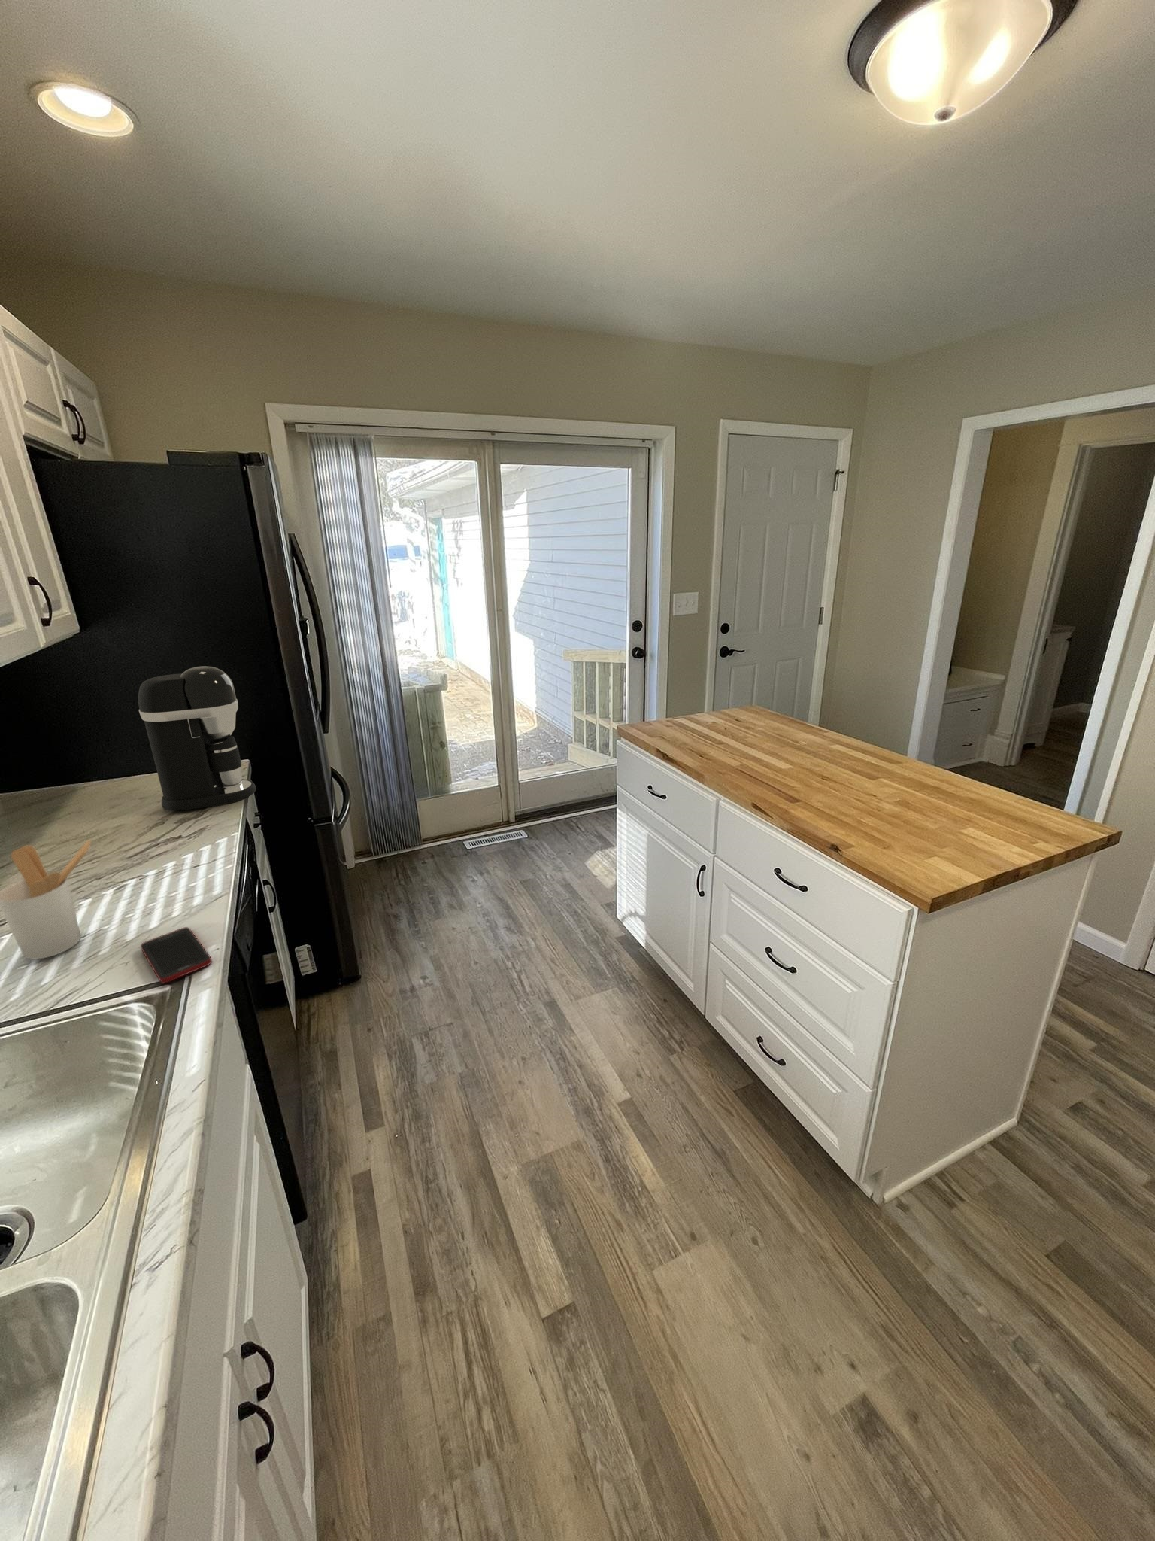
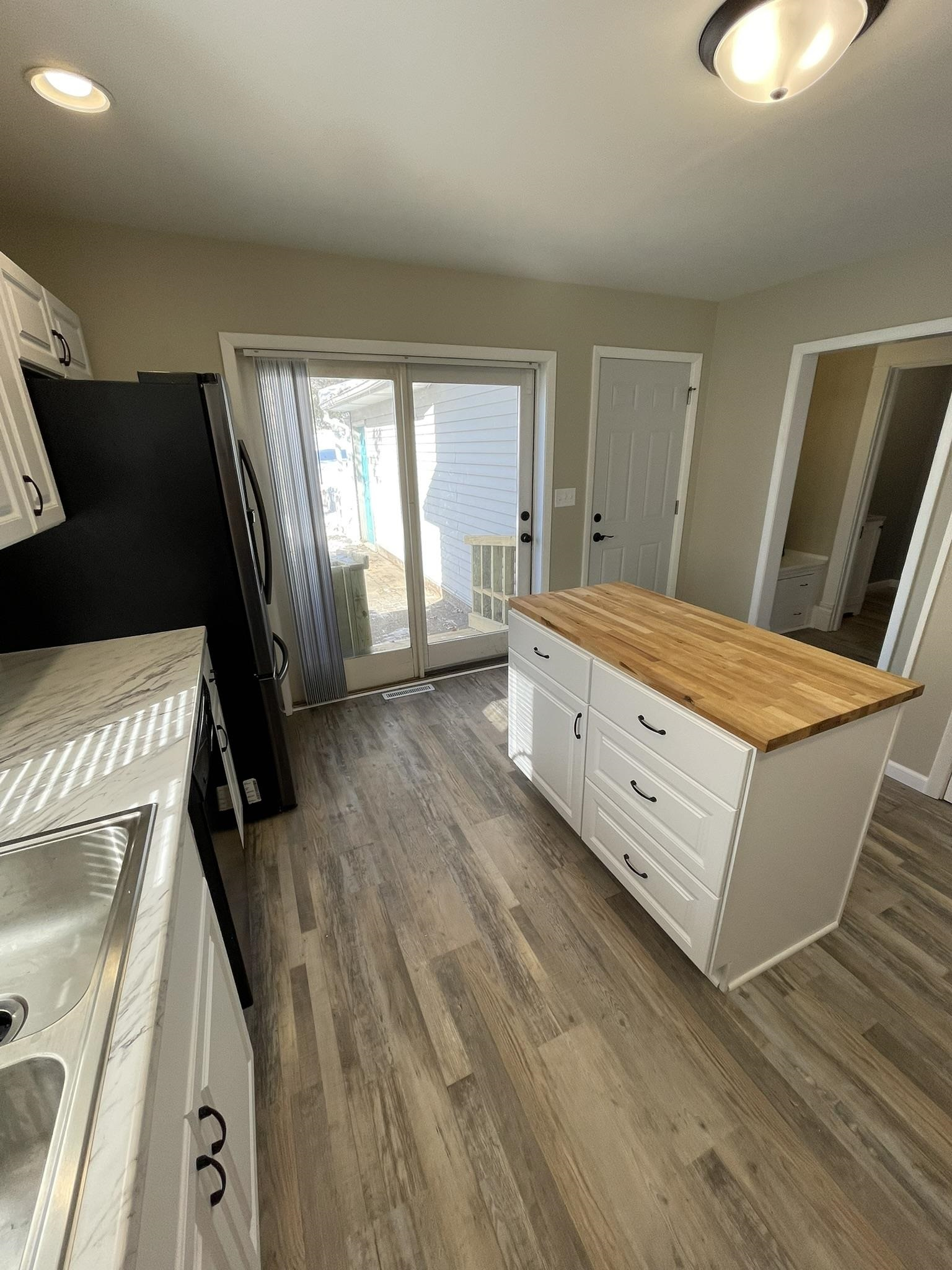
- coffee maker (197, 735)
- cell phone (175, 954)
- utensil holder (56, 897)
